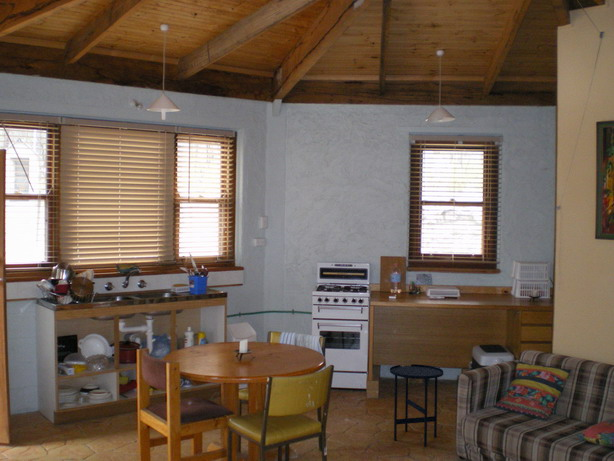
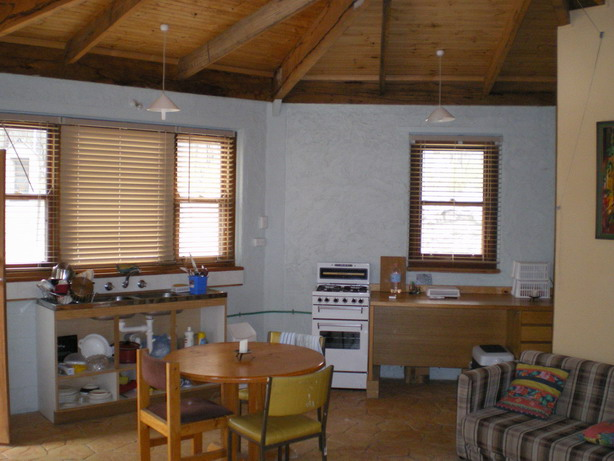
- side table (415, 404)
